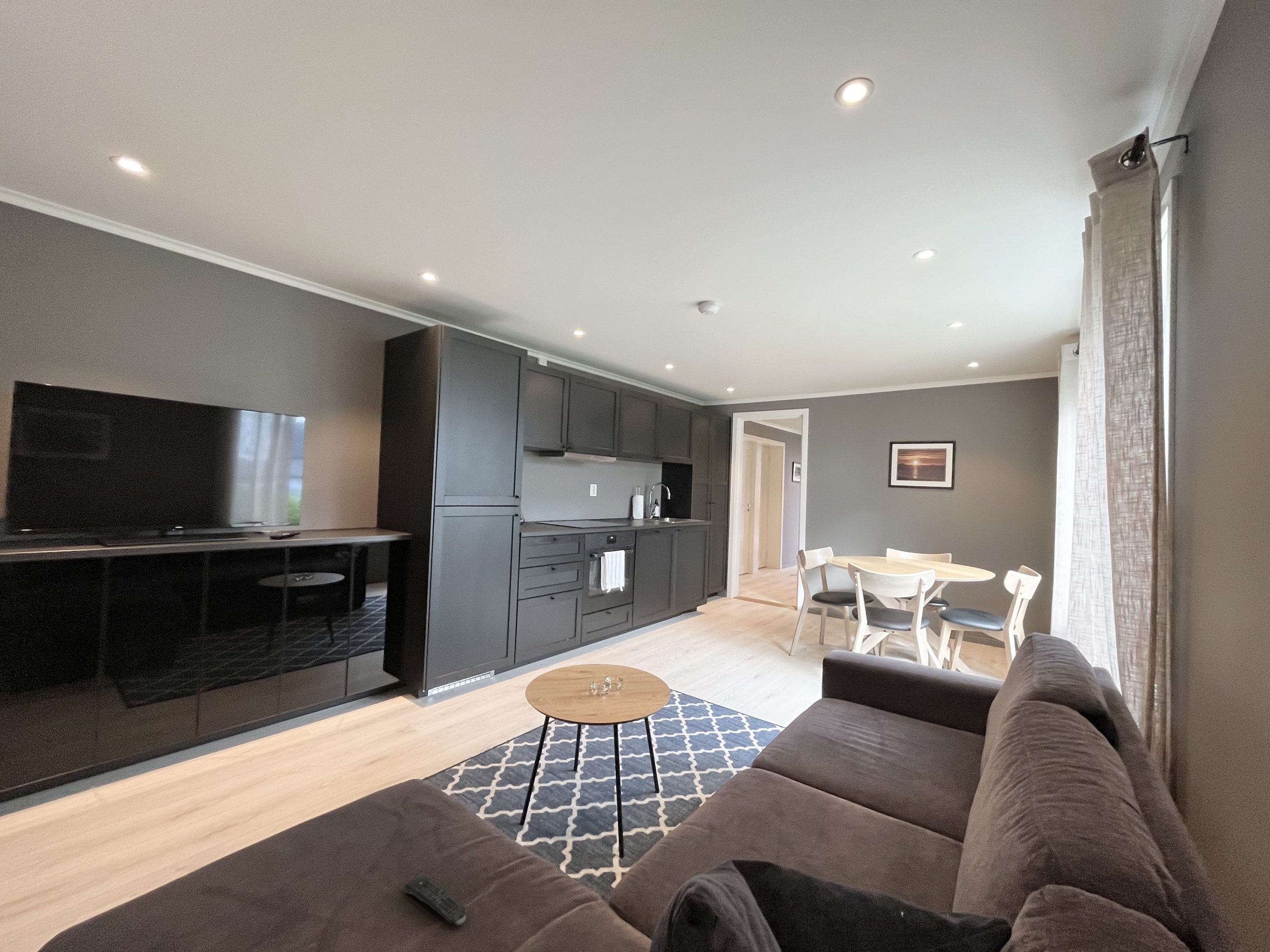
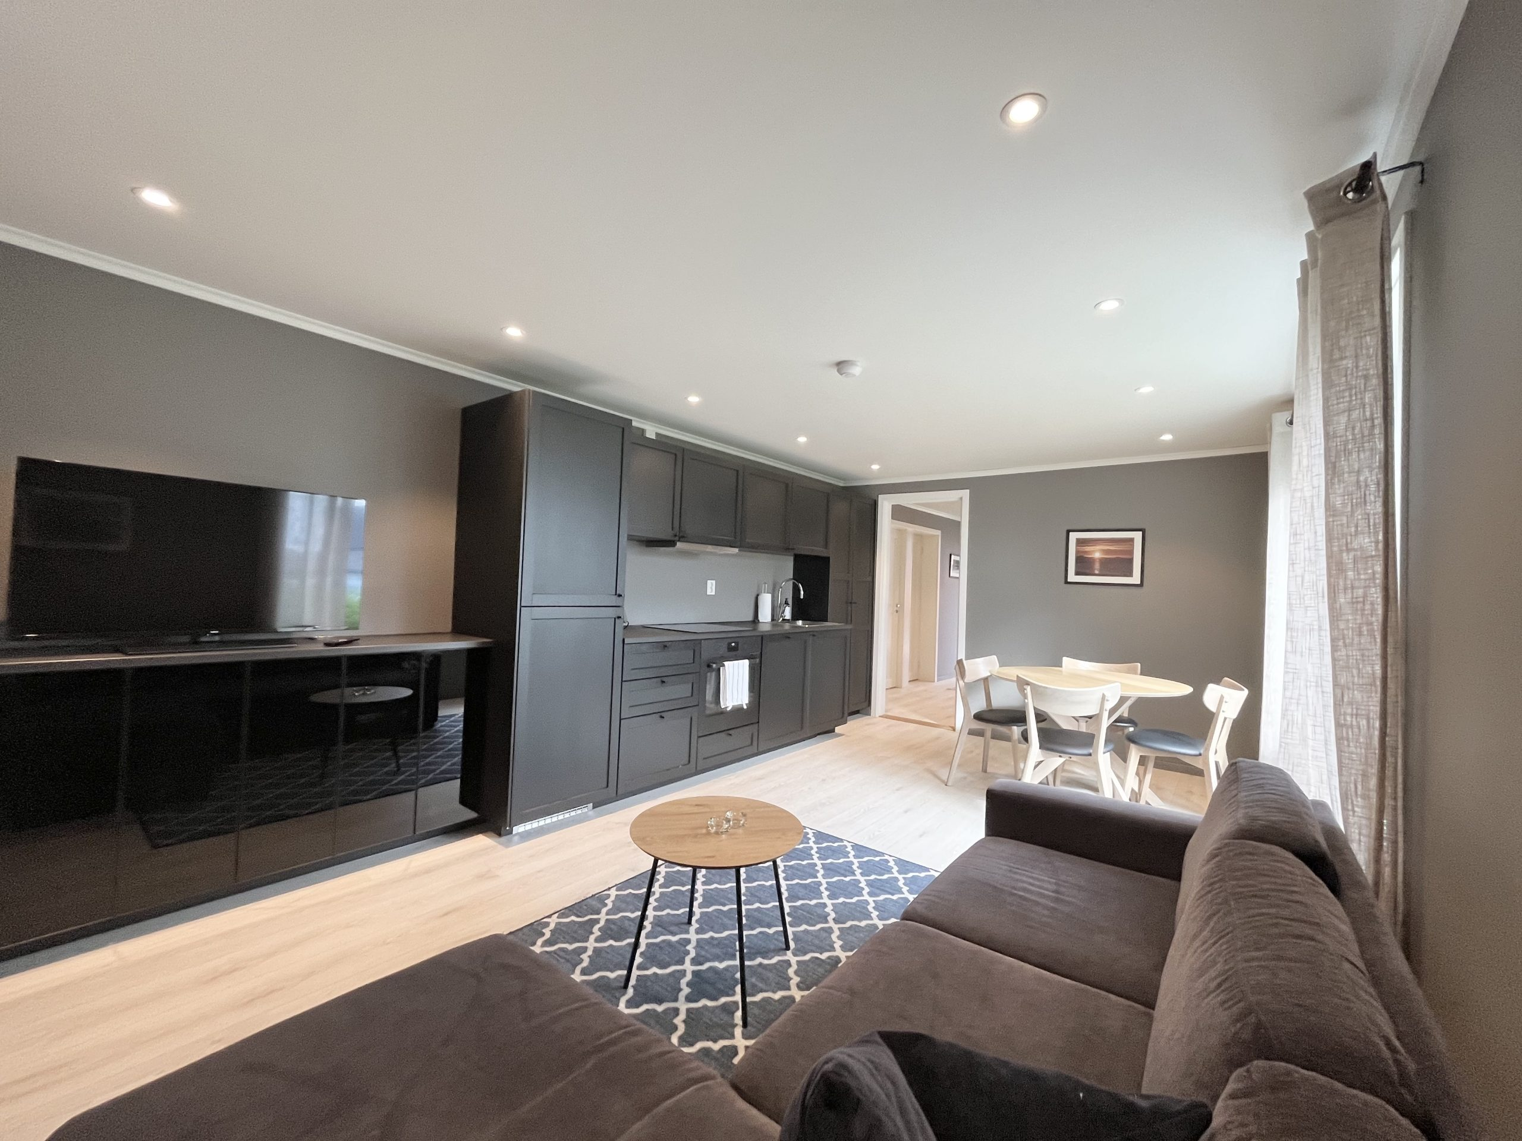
- remote control (437, 899)
